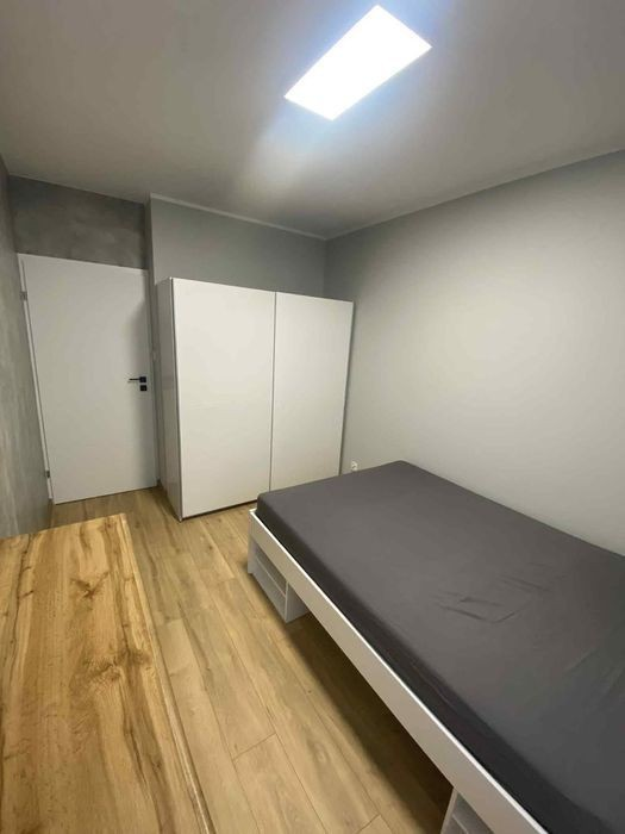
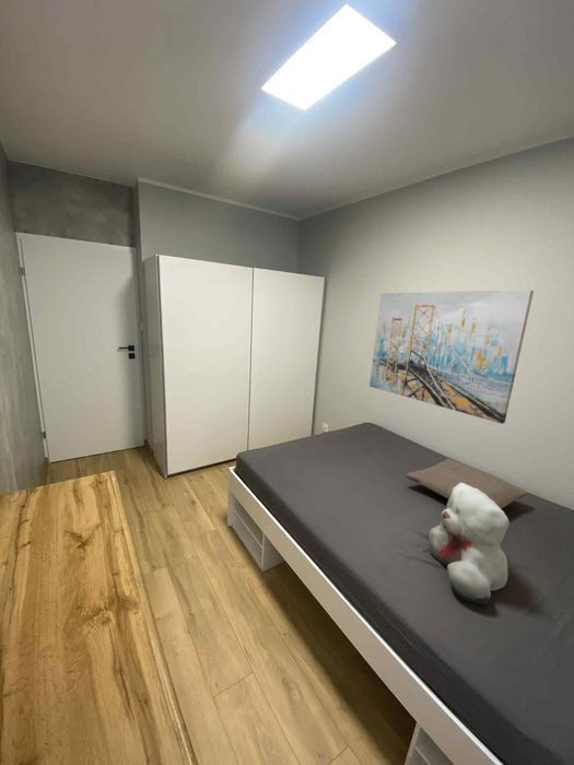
+ pillow (465, 483)
+ wall art (433, 349)
+ teddy bear (471, 533)
